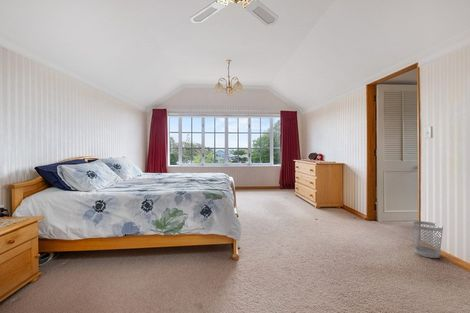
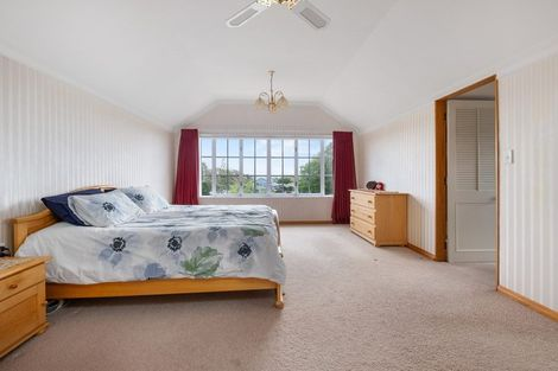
- wastebasket (427, 239)
